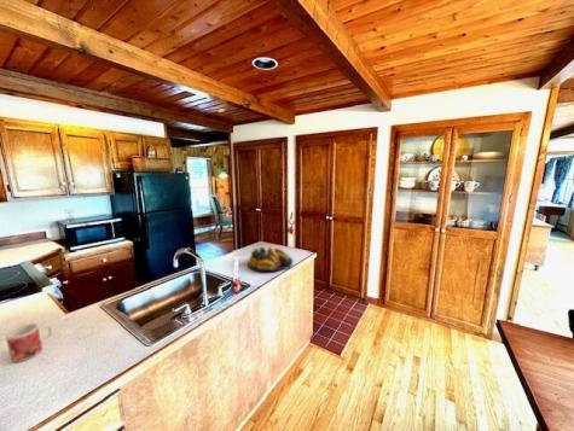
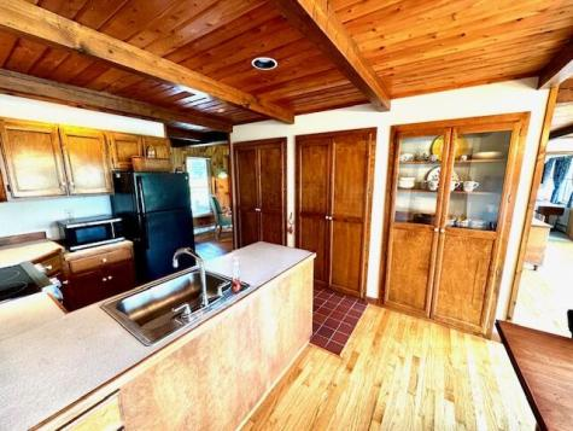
- mug (31, 339)
- fruit bowl (269, 255)
